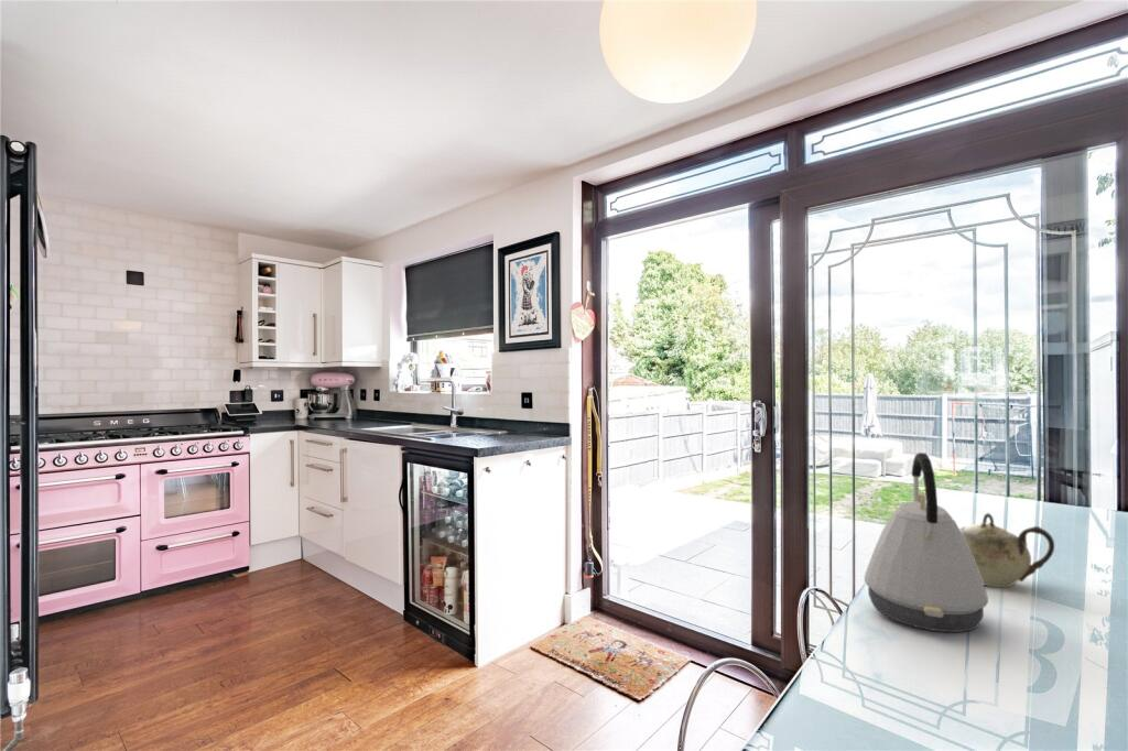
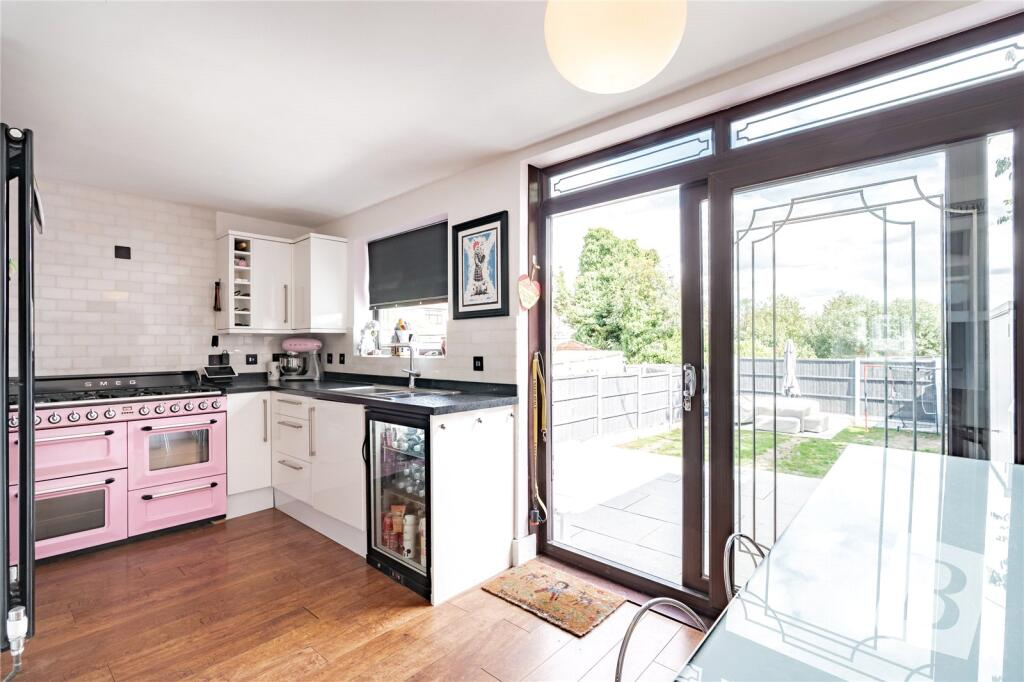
- teapot (981, 545)
- kettle (922, 533)
